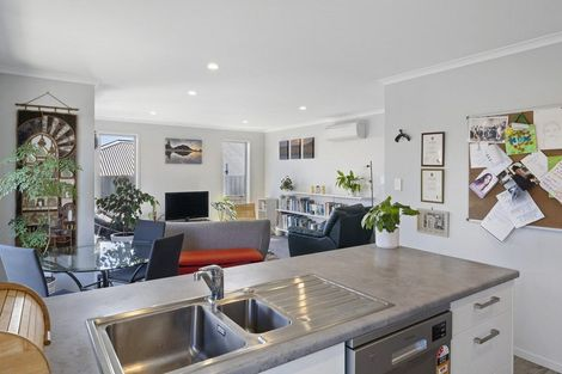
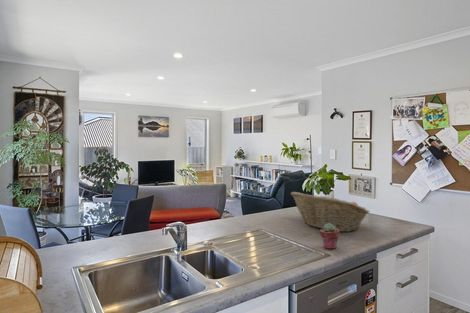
+ fruit basket (327, 208)
+ potted succulent (329, 235)
